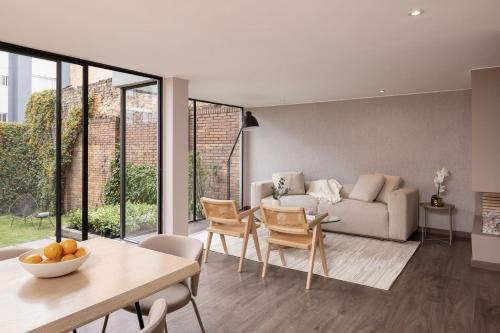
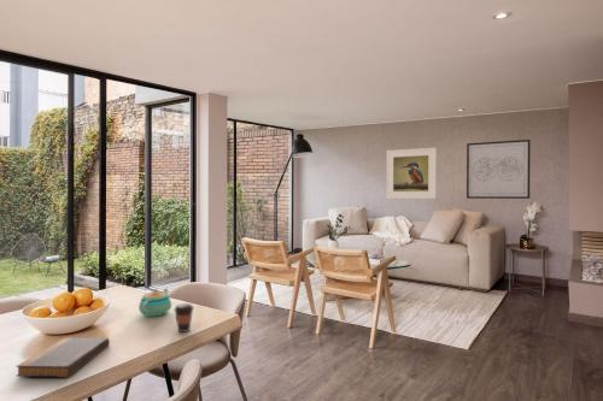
+ book (66, 355)
+ teapot (156, 300)
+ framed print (410, 173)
+ coffee cup (183, 317)
+ wall art (497, 170)
